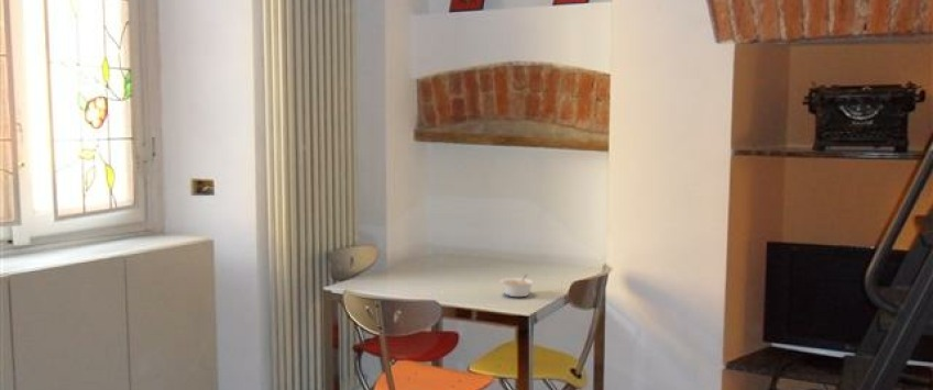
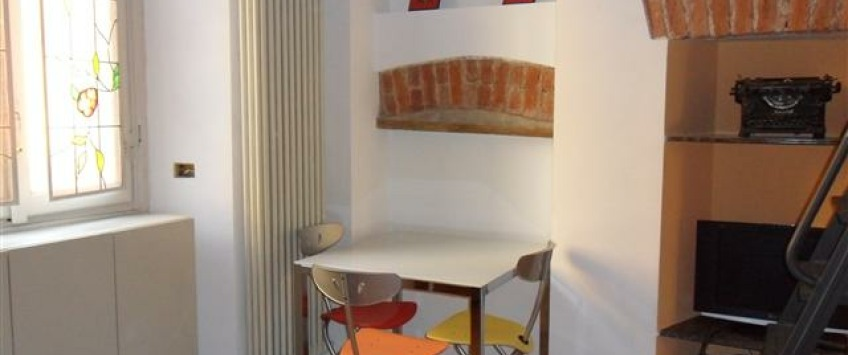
- legume (516, 286)
